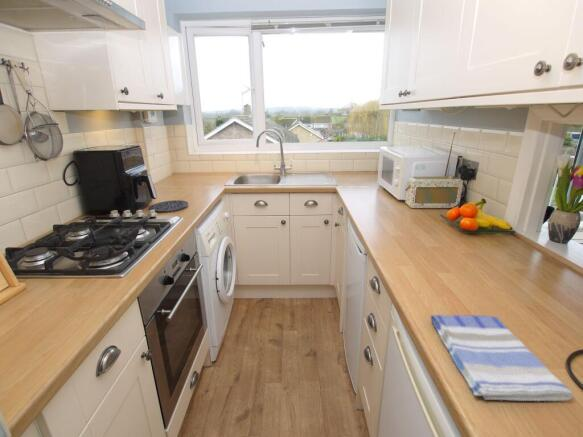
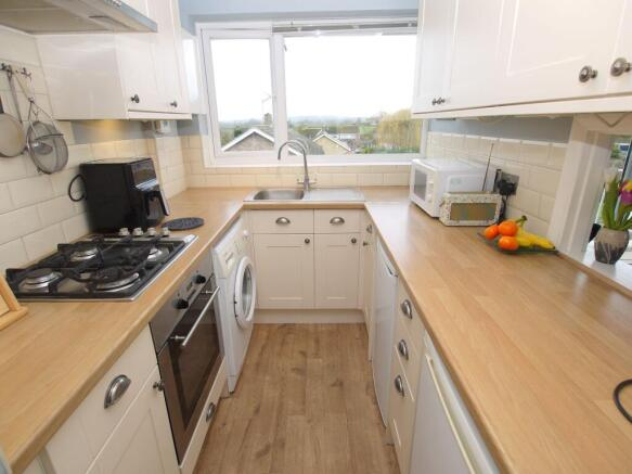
- dish towel (489, 350)
